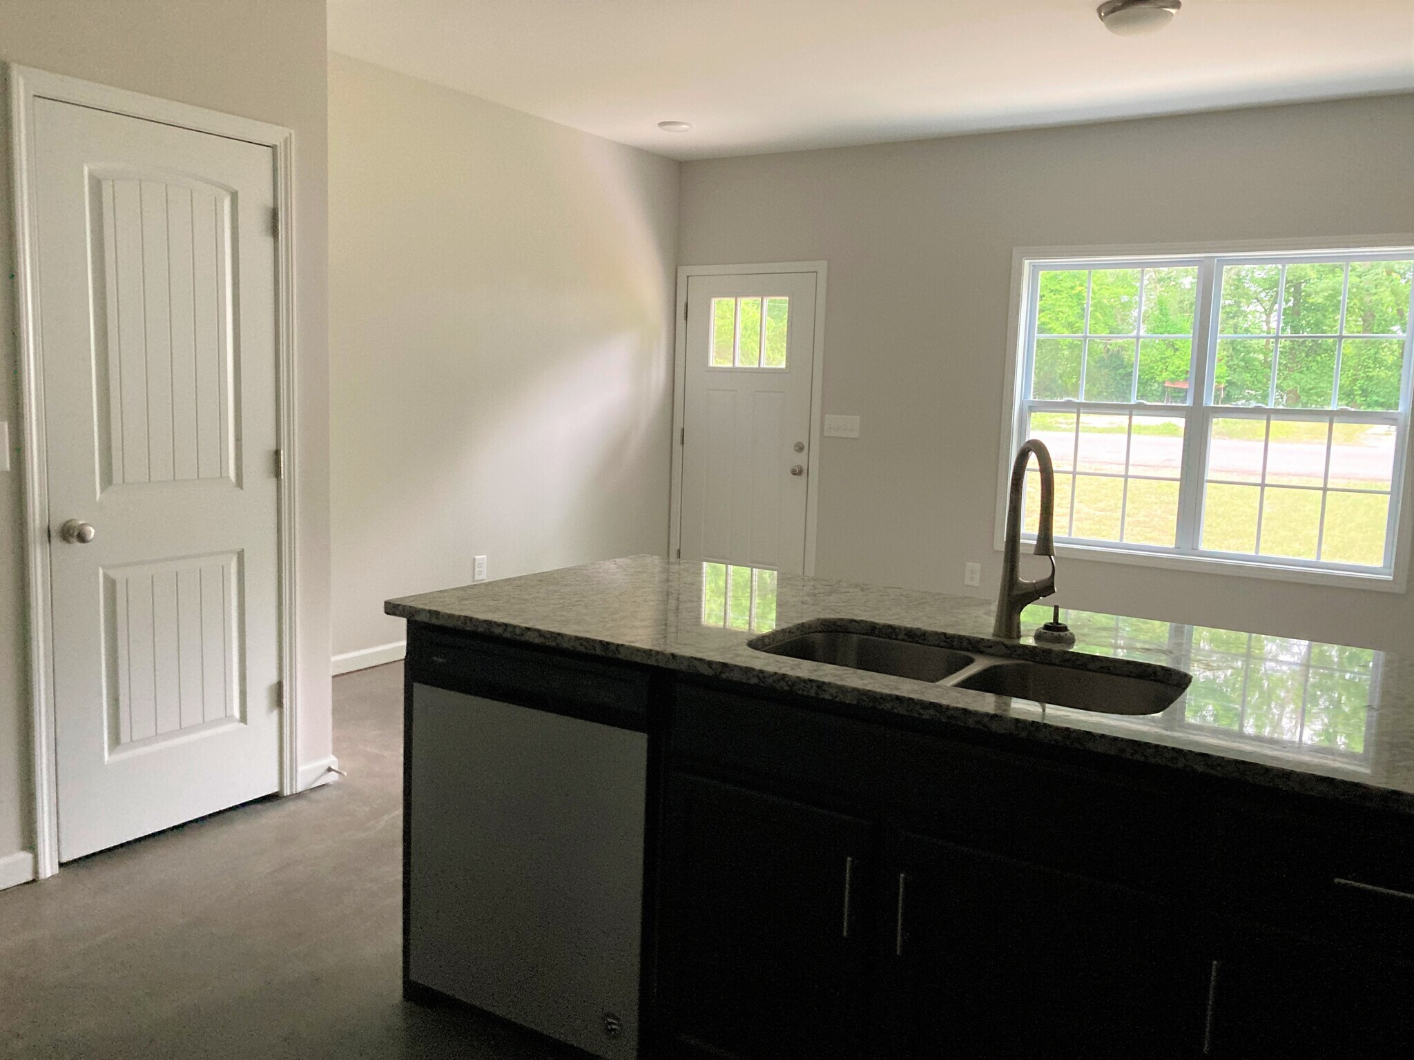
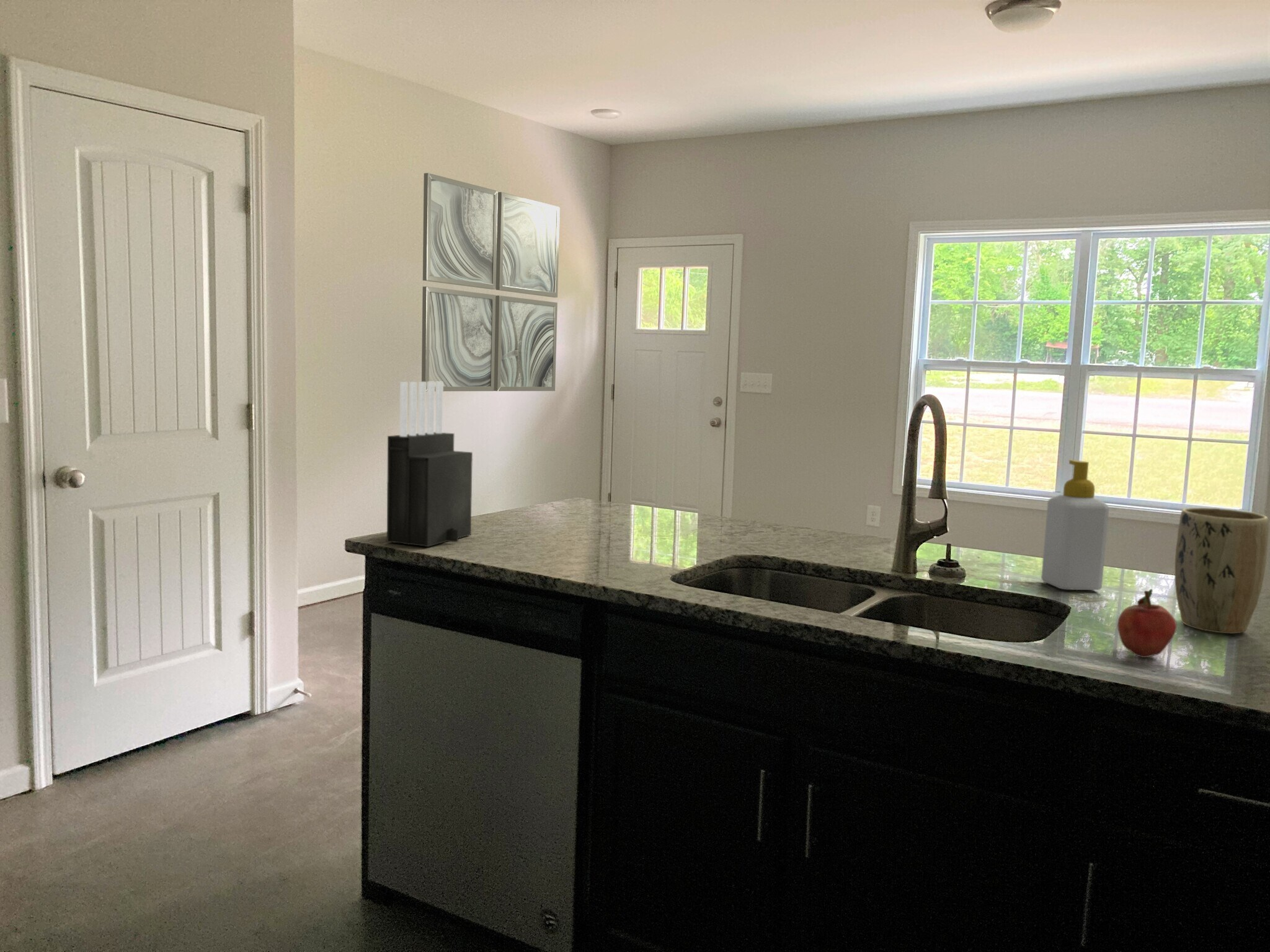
+ fruit (1147, 622)
+ plant pot (1219, 570)
+ knife block (435, 461)
+ soap bottle (1076, 524)
+ wall art (495, 289)
